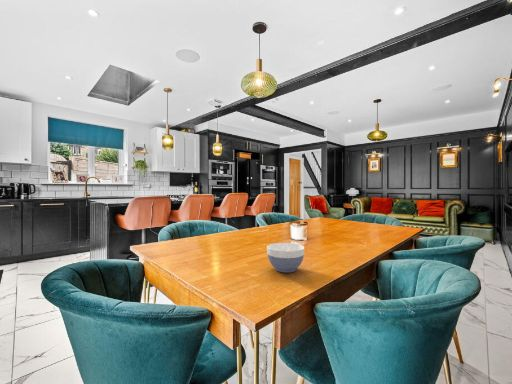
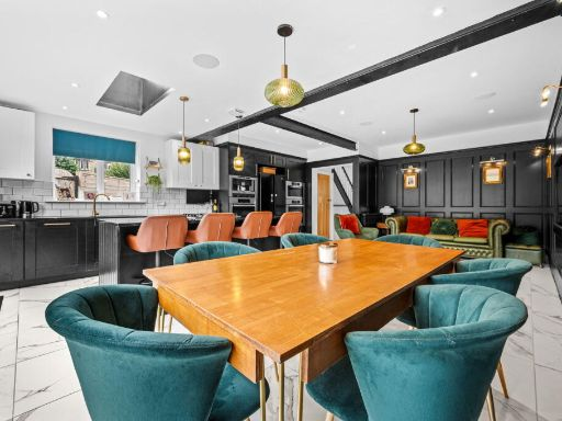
- bowl (285, 257)
